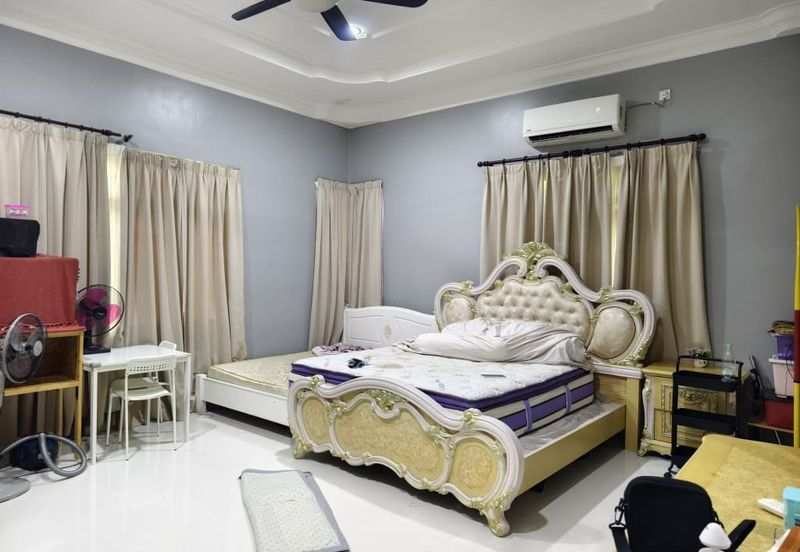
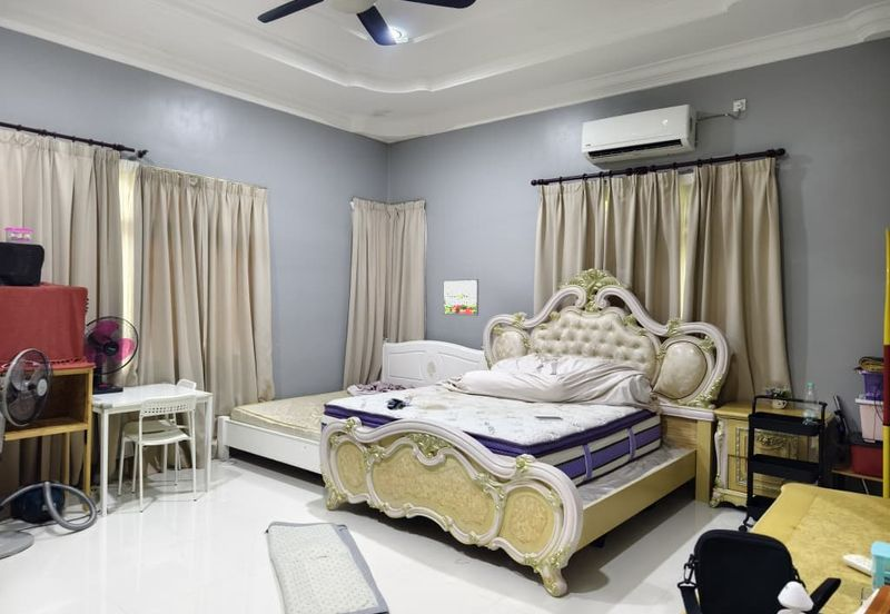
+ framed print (459, 297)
